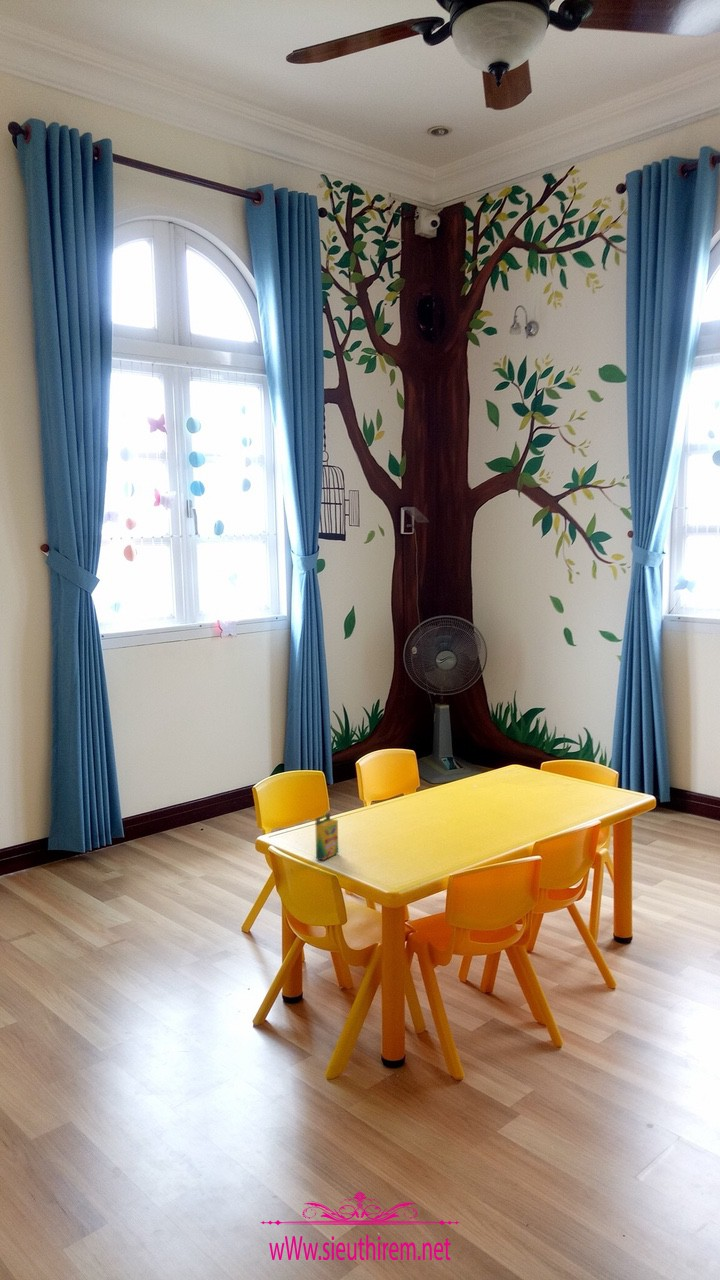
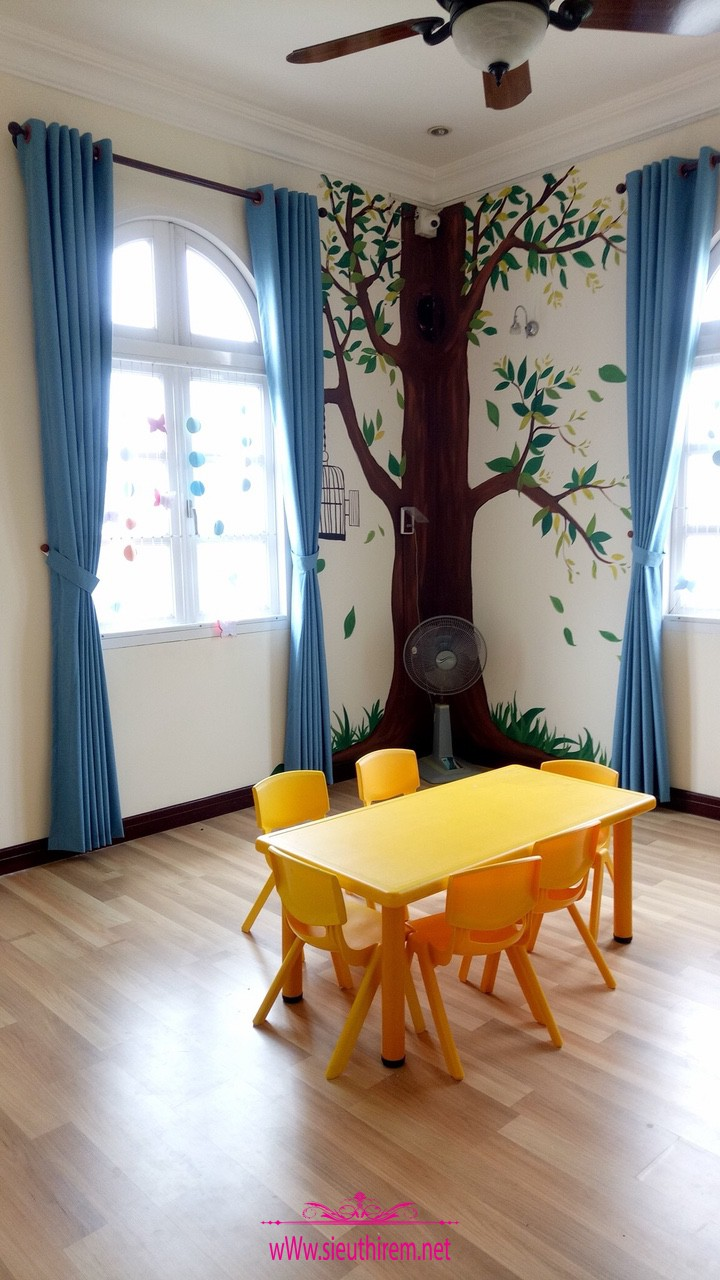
- crayon box (326, 836)
